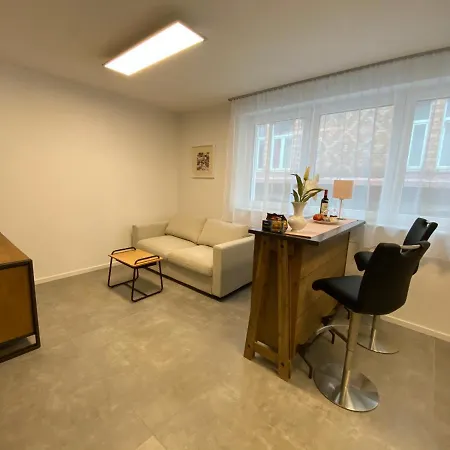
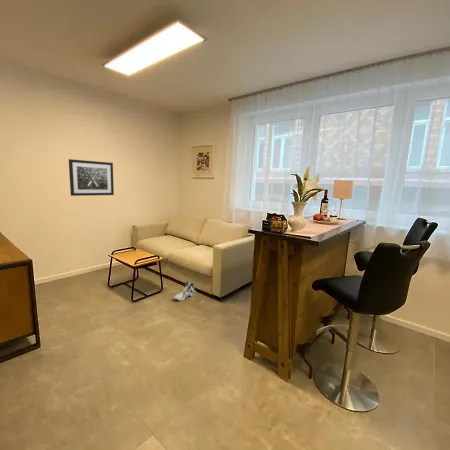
+ sneaker (184, 289)
+ wall art (92, 178)
